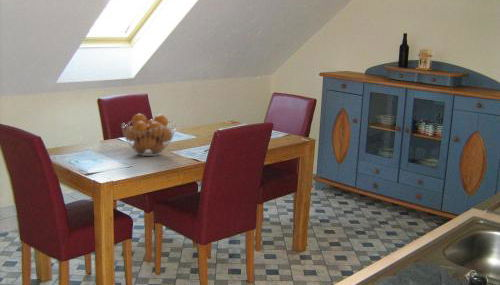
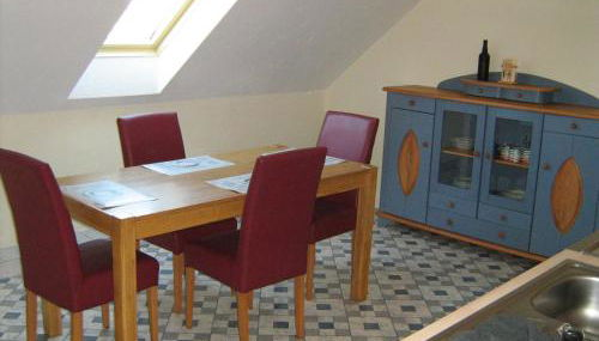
- fruit basket (148, 134)
